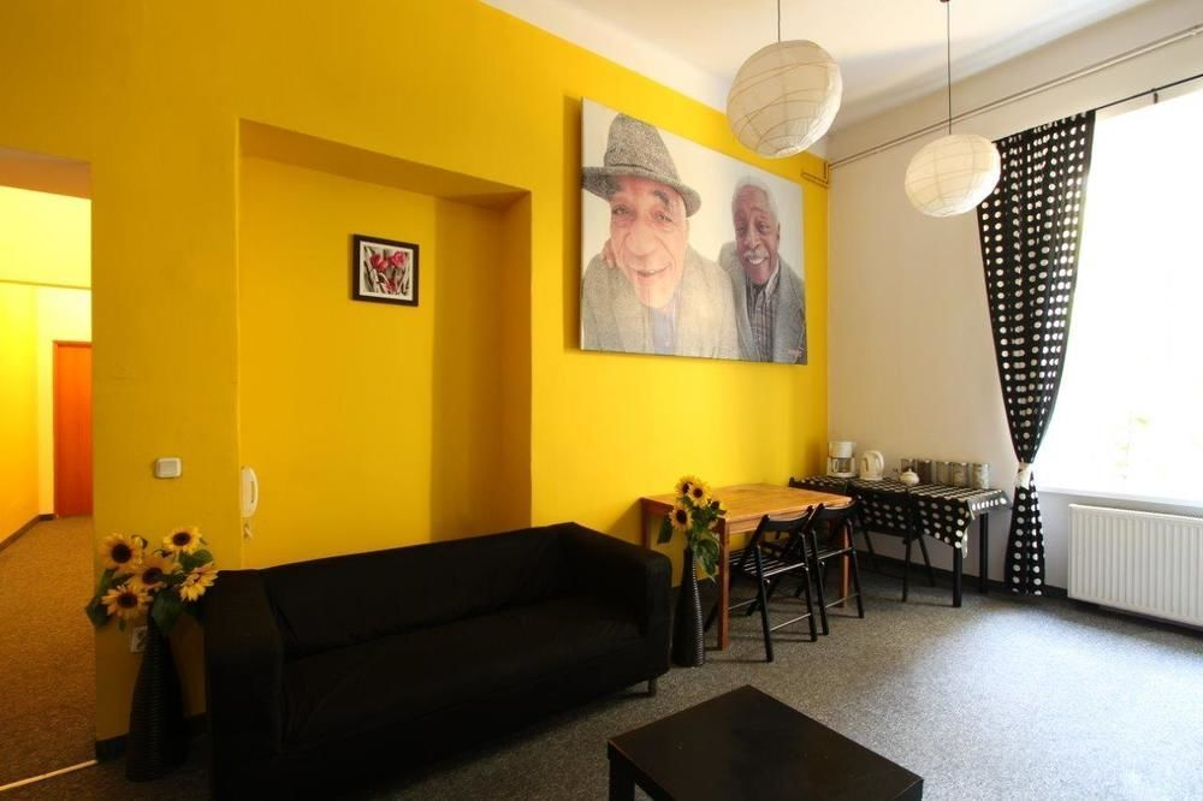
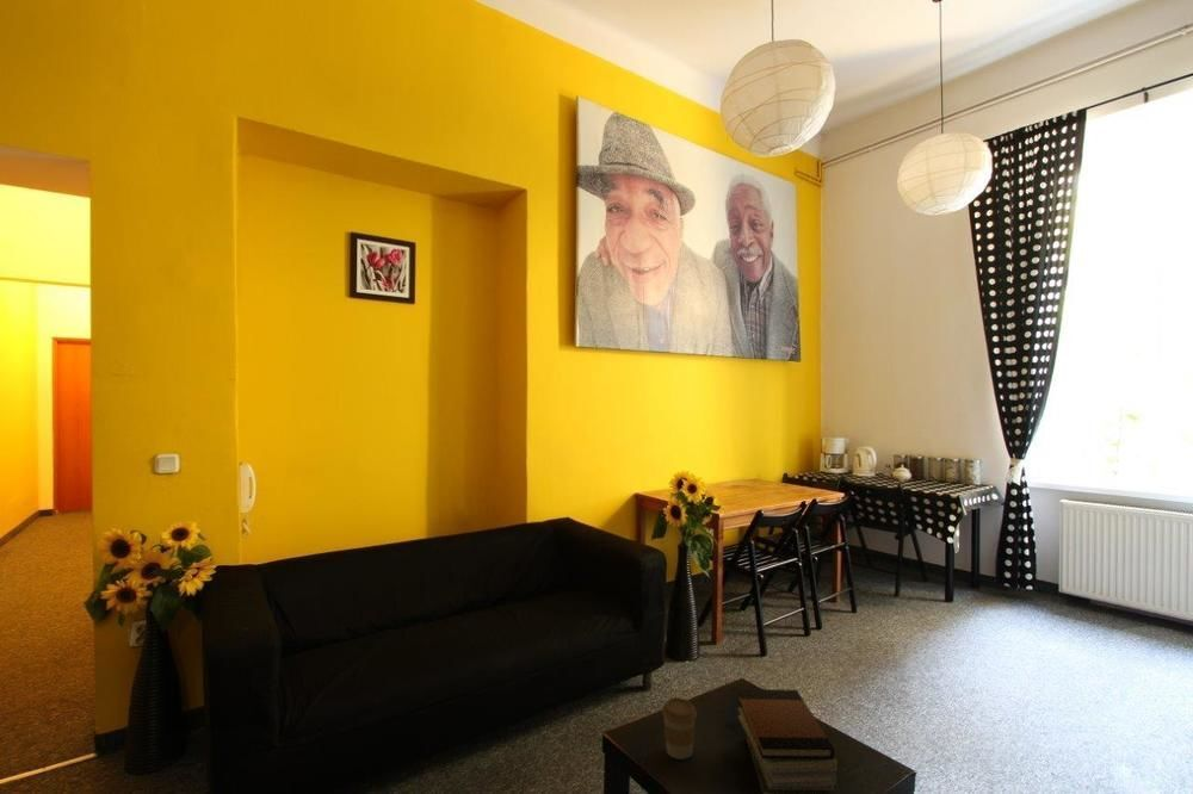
+ coffee cup (679, 727)
+ book stack (783, 743)
